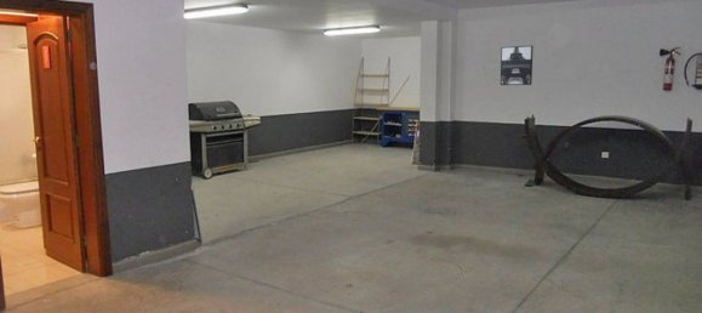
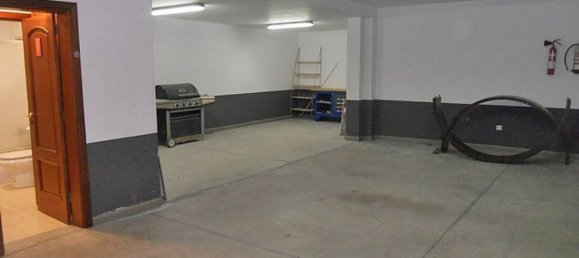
- wall art (515, 66)
